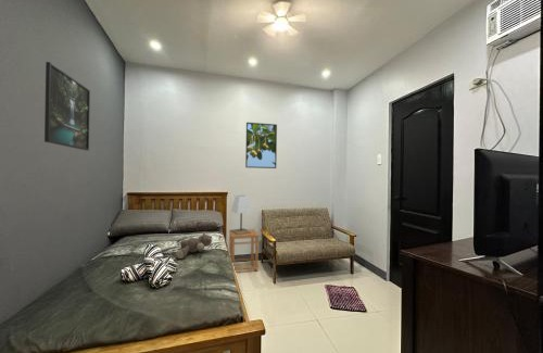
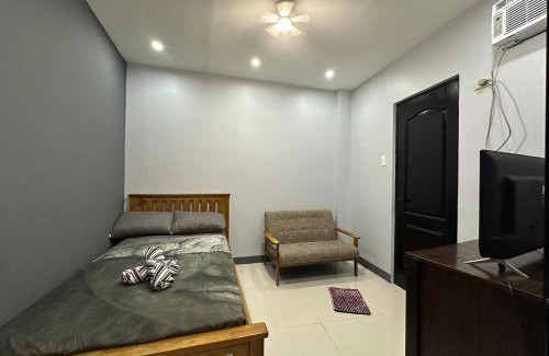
- stuffed bear (194, 242)
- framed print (70, 112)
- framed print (261, 146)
- side table (242, 243)
- lamp (241, 214)
